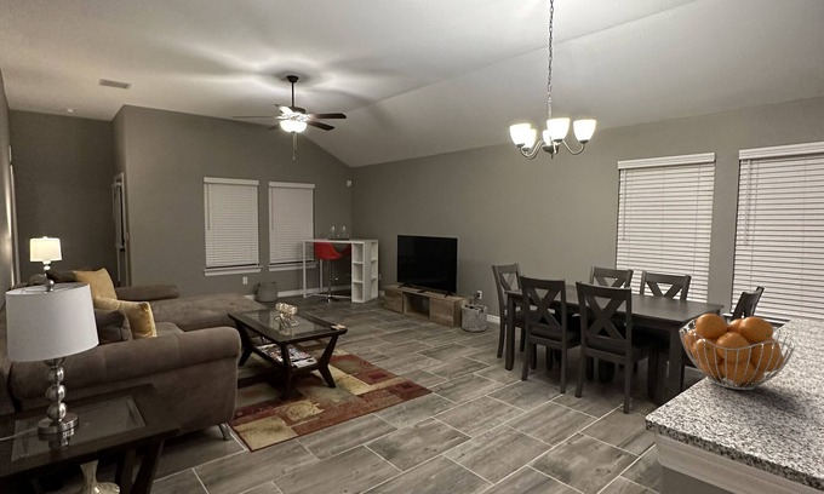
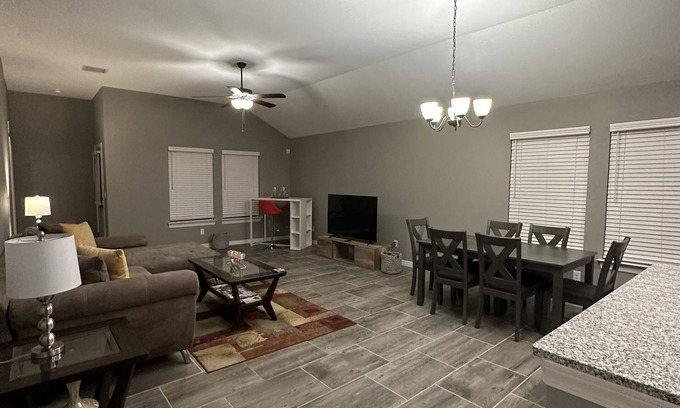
- fruit basket (732, 349)
